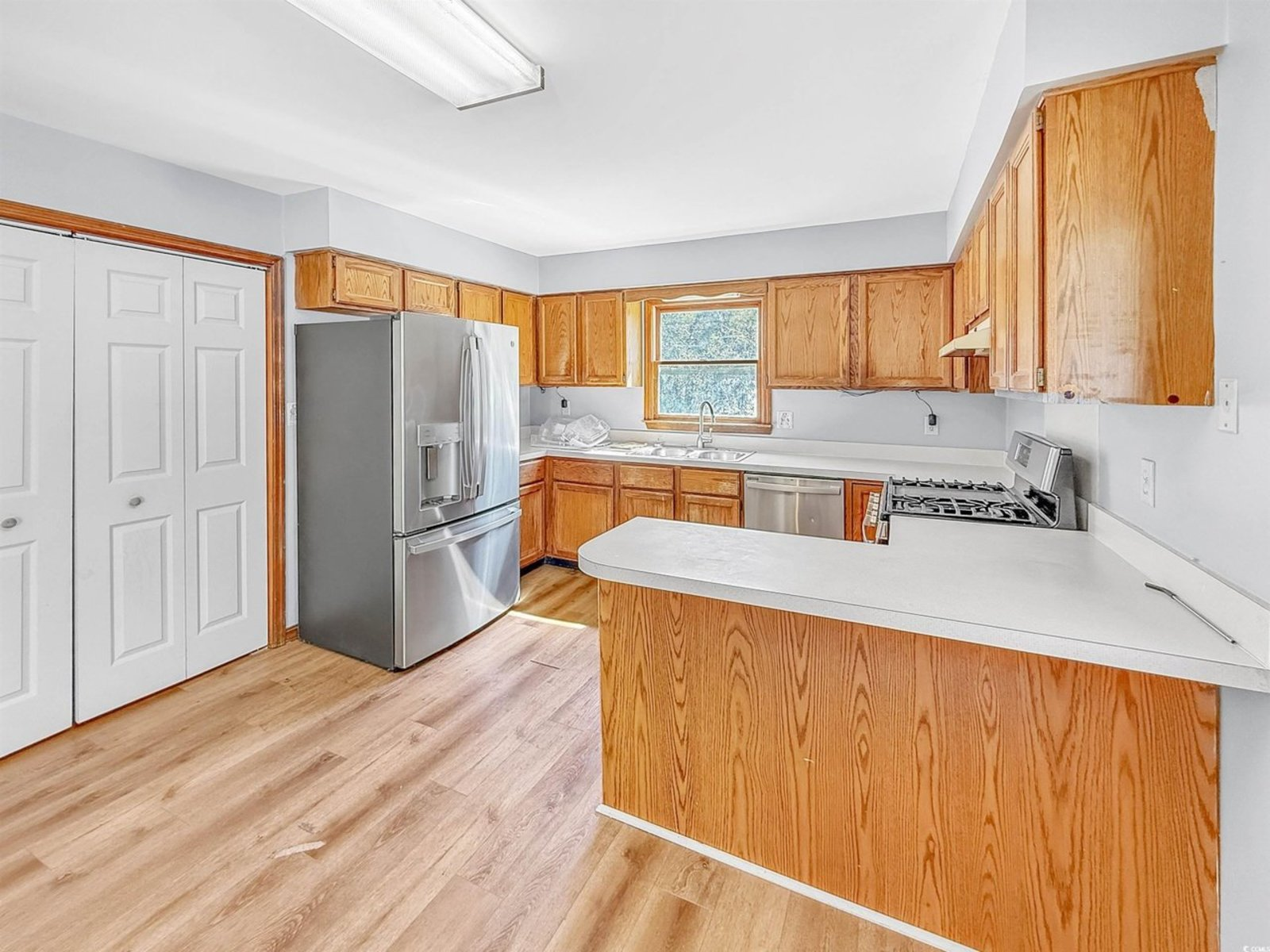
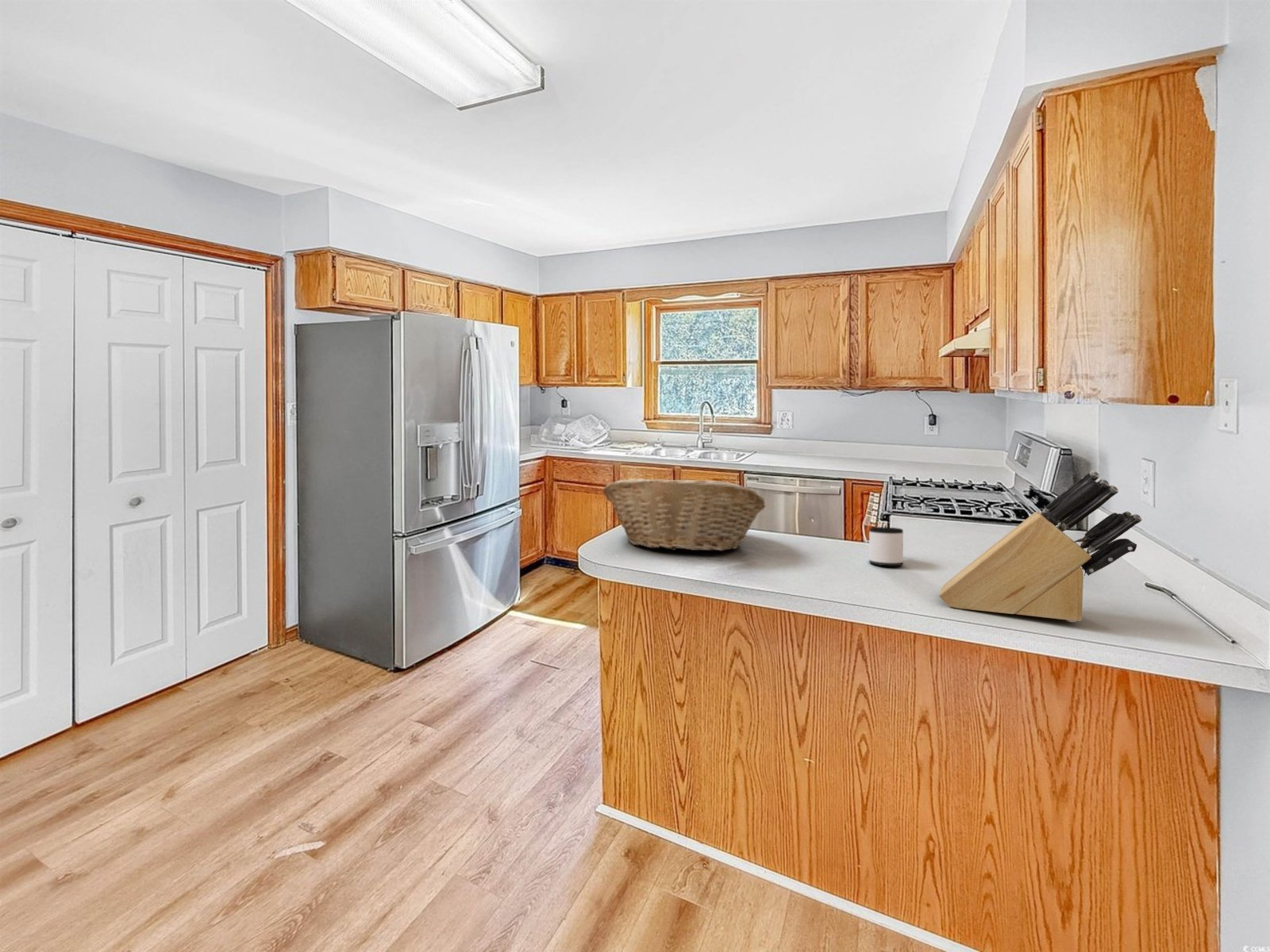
+ knife block (1032, 542)
+ mug (886, 545)
+ fruit basket (682, 511)
